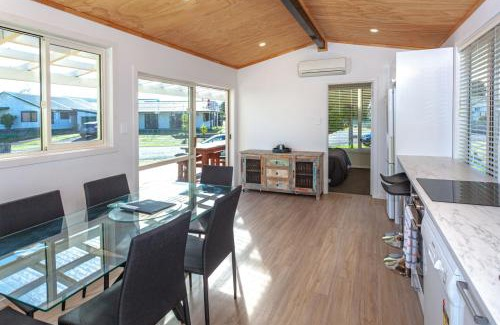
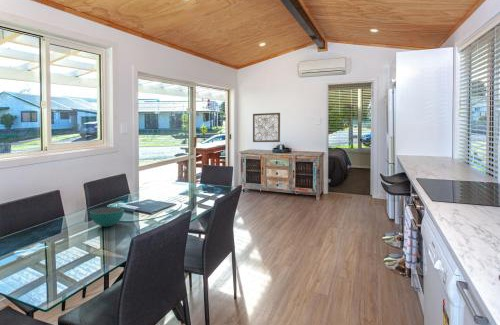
+ wall art (265, 128)
+ bowl (107, 218)
